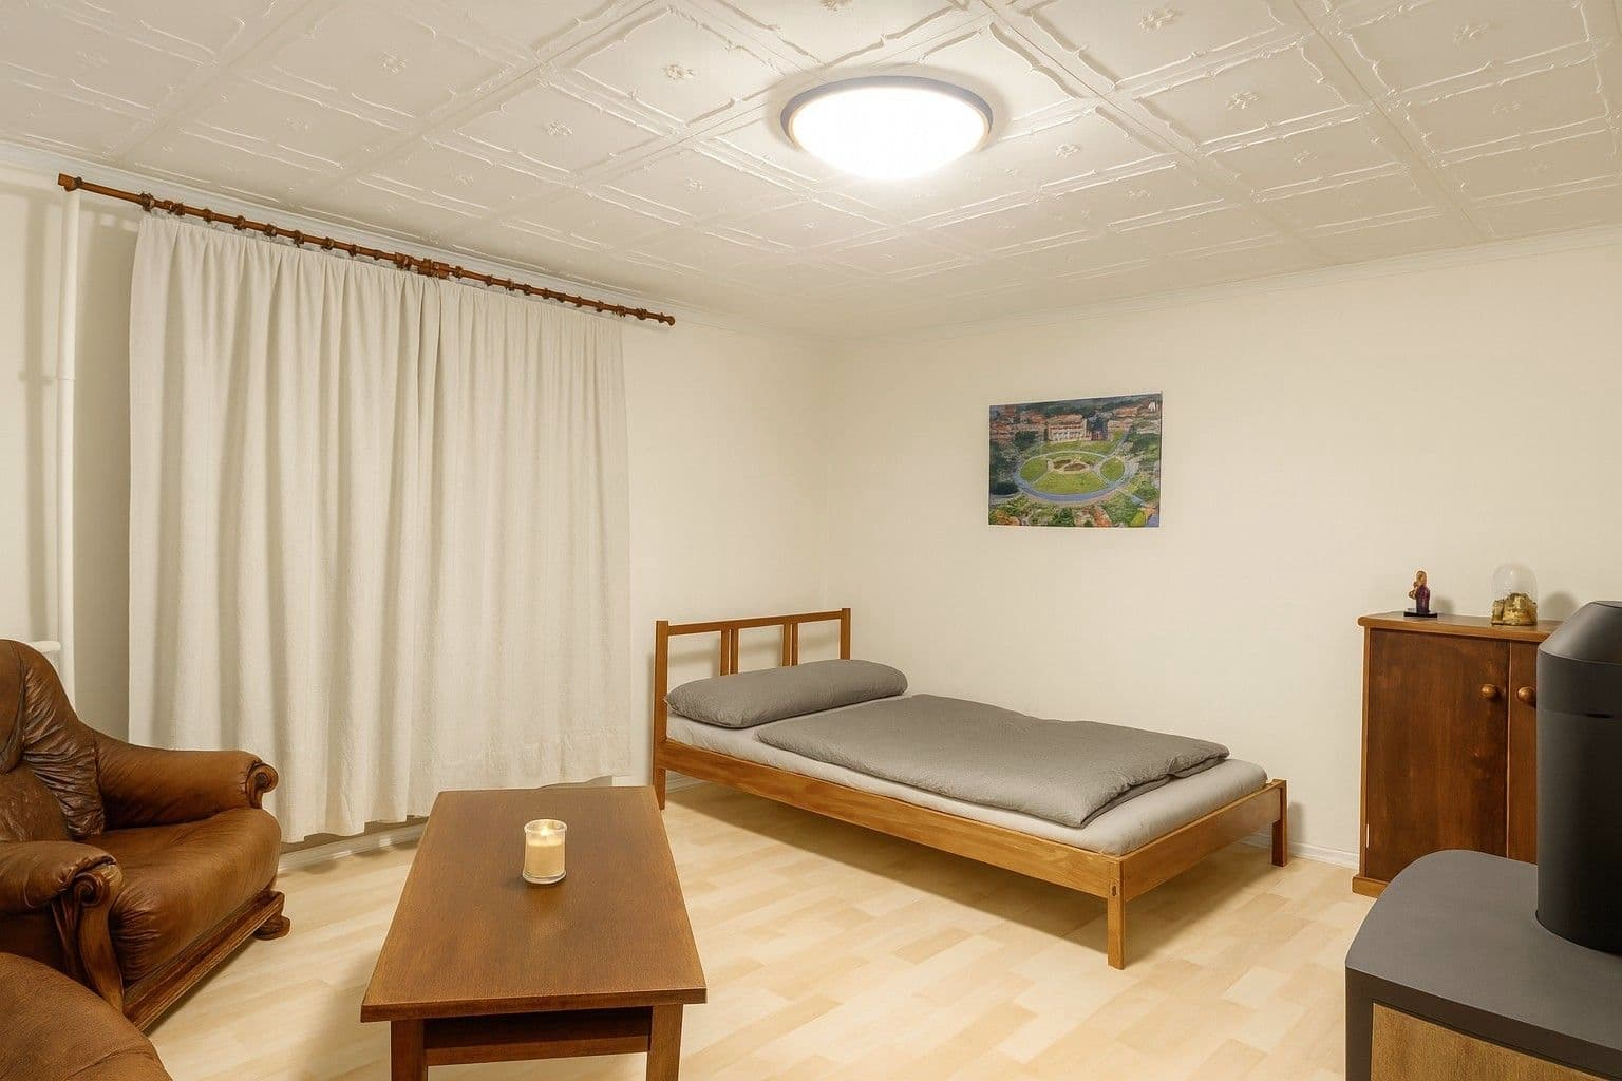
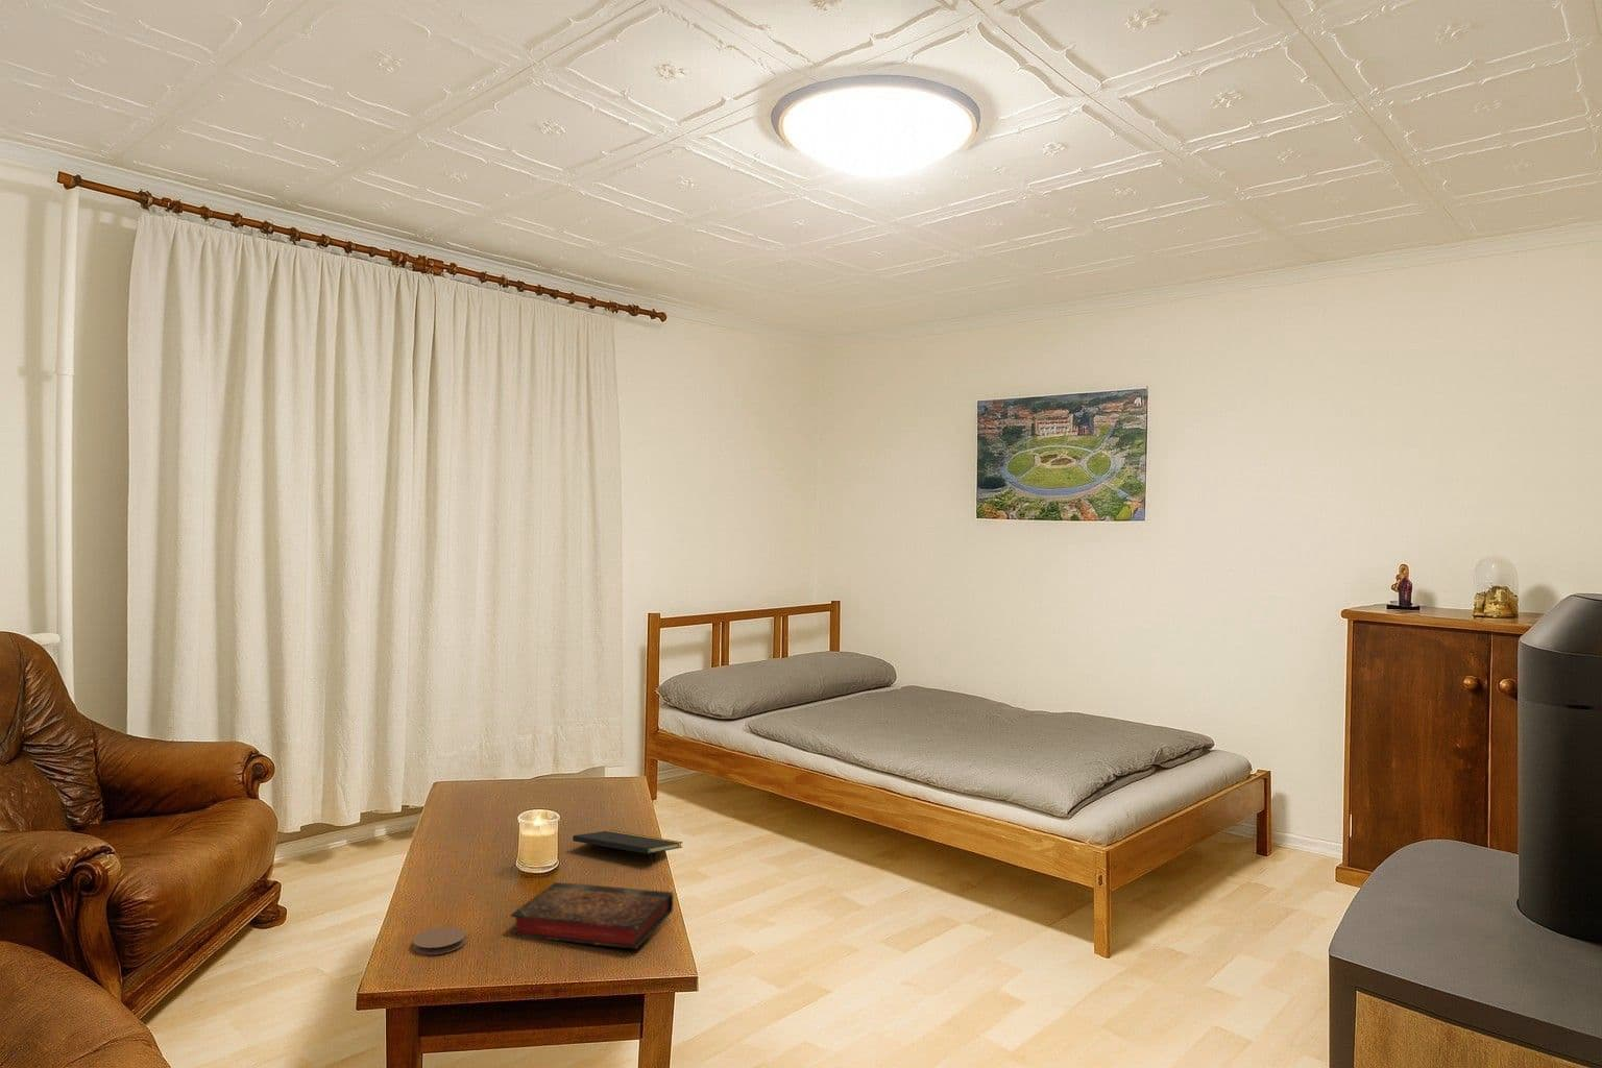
+ coaster (439, 939)
+ book (594, 913)
+ notepad (628, 840)
